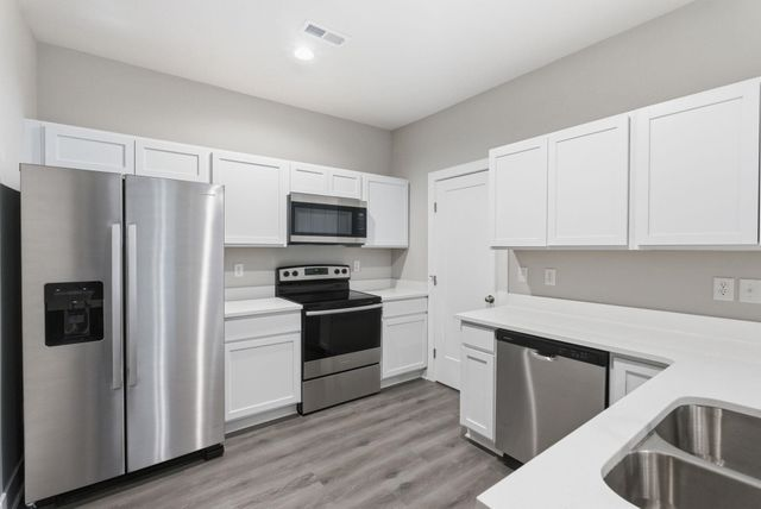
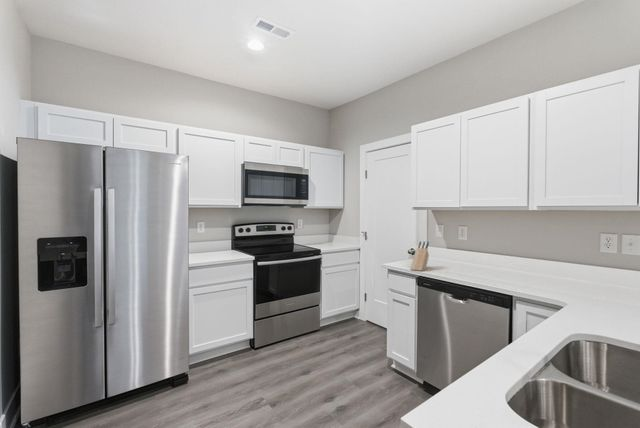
+ knife block (420, 255)
